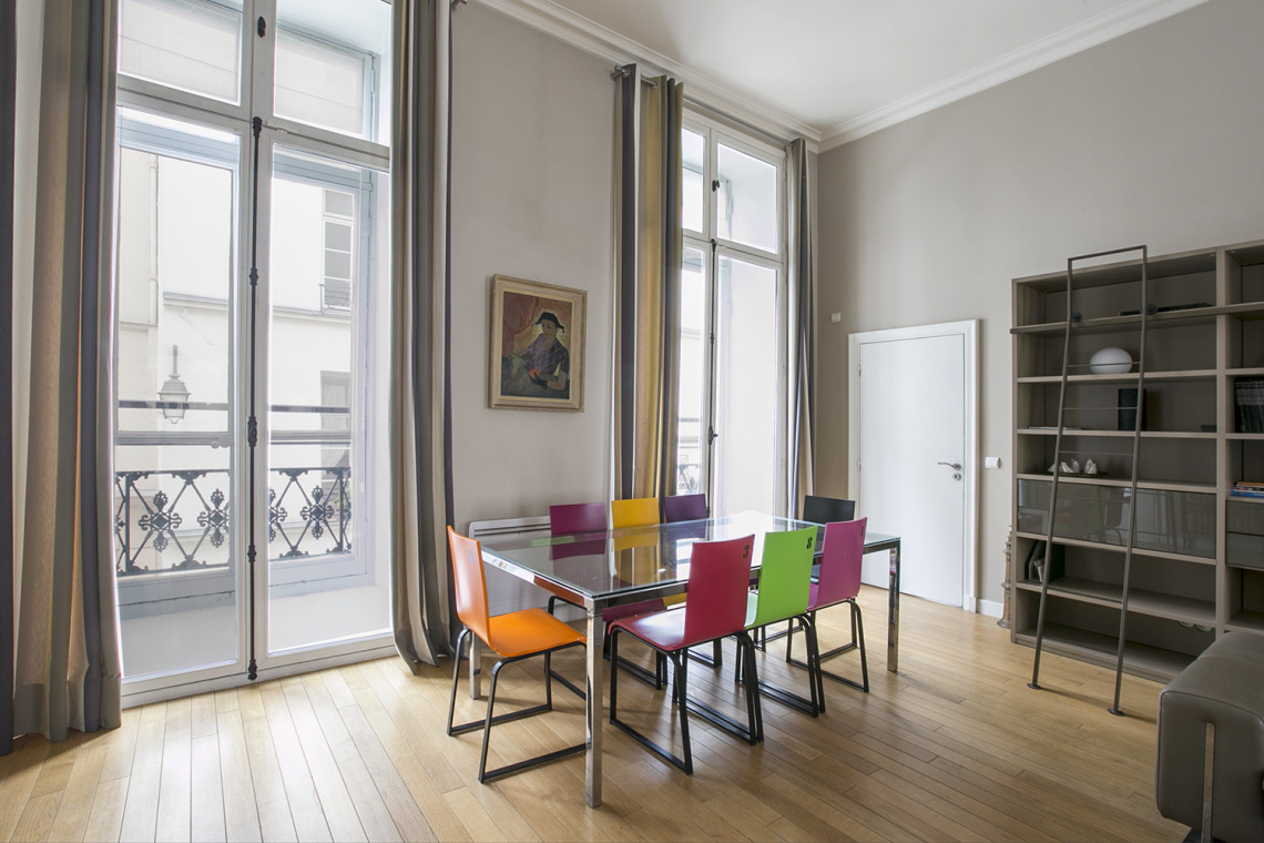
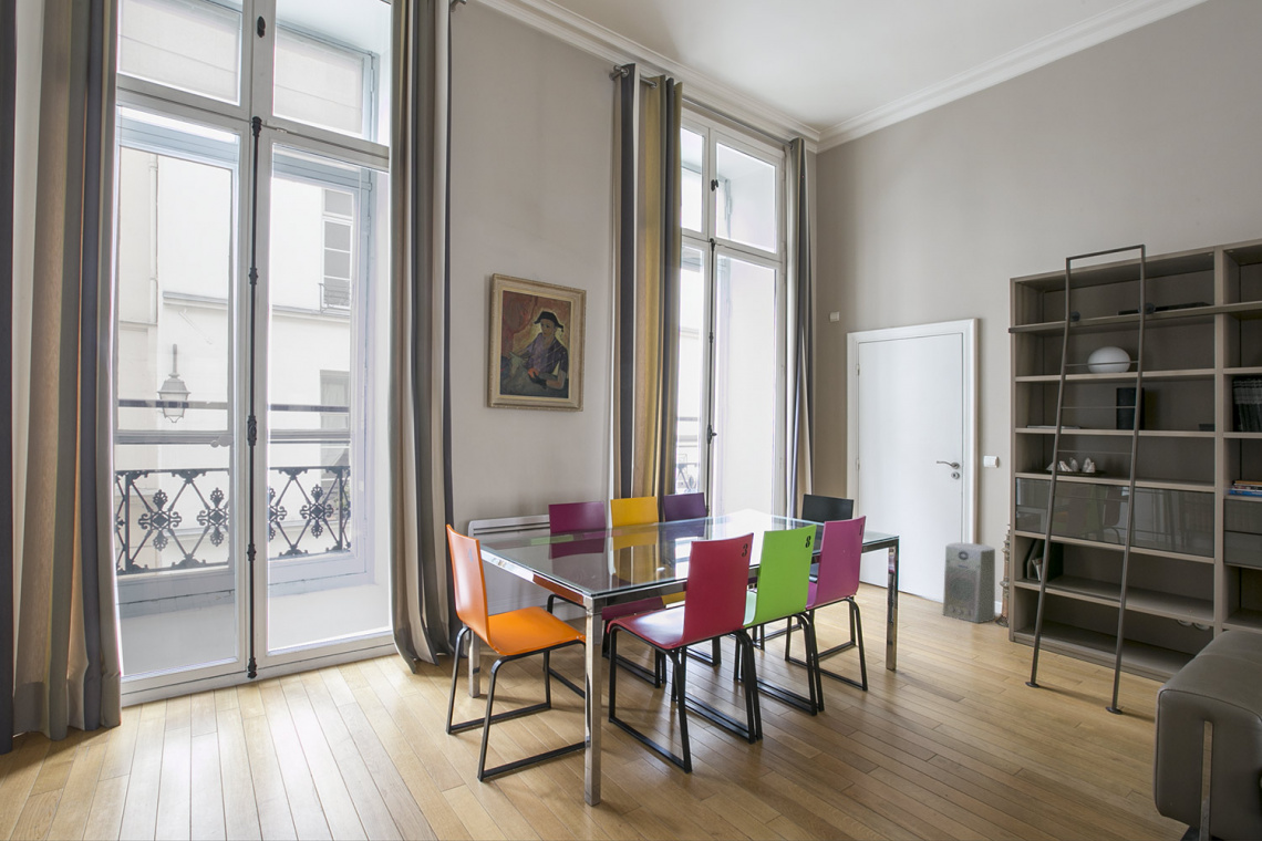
+ fan (971, 580)
